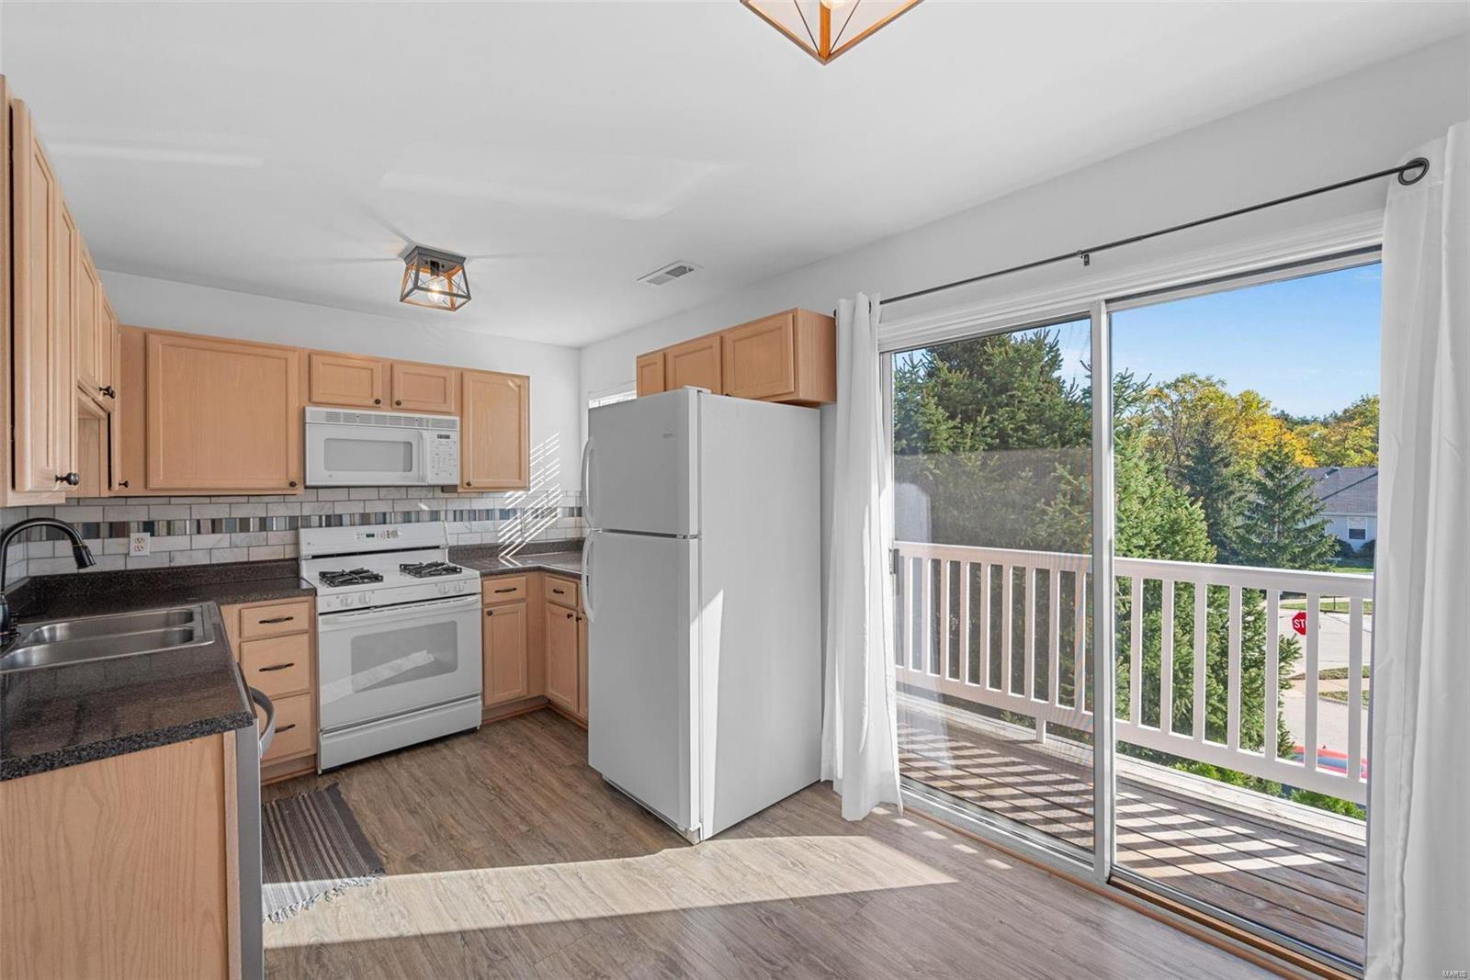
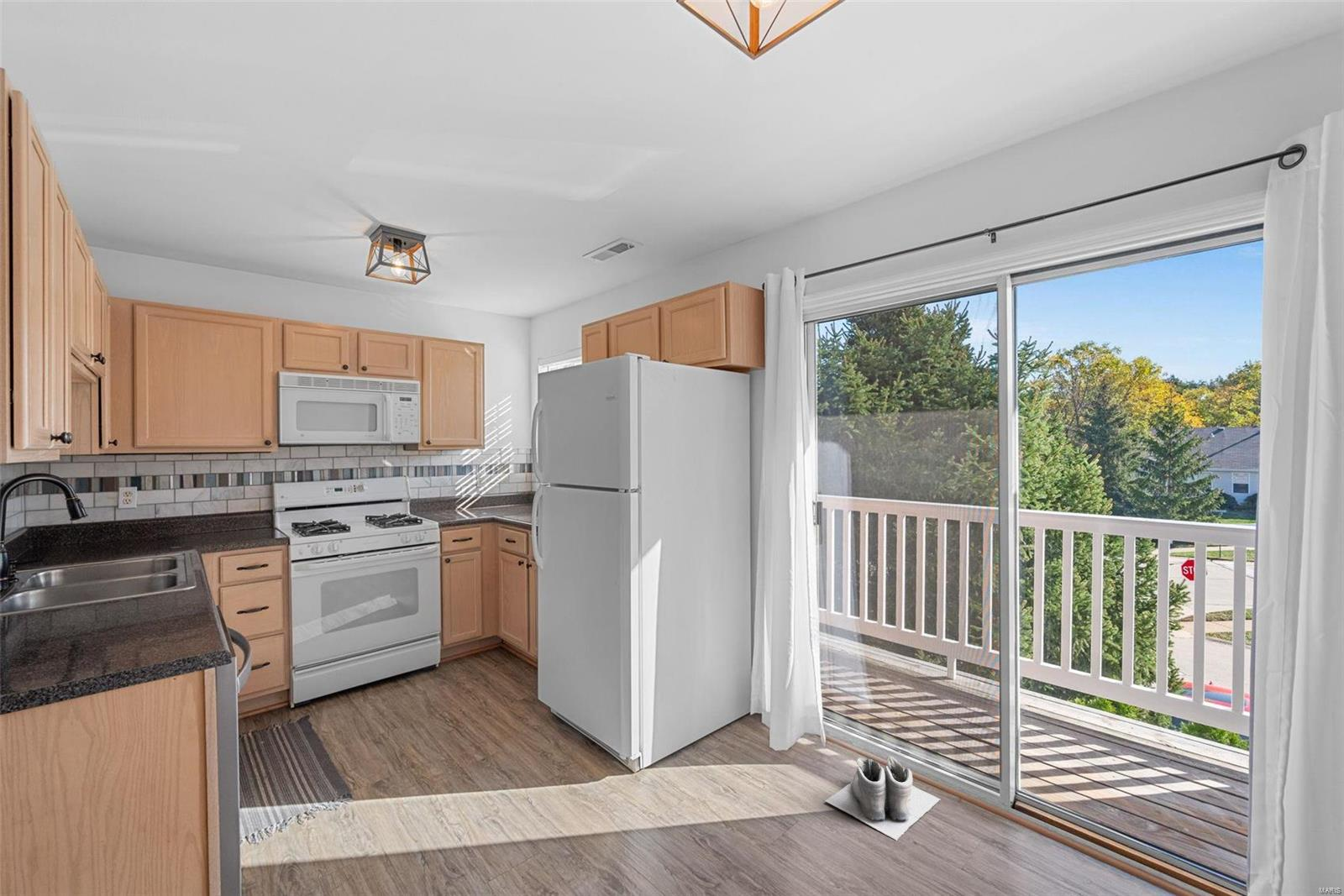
+ boots (883, 778)
